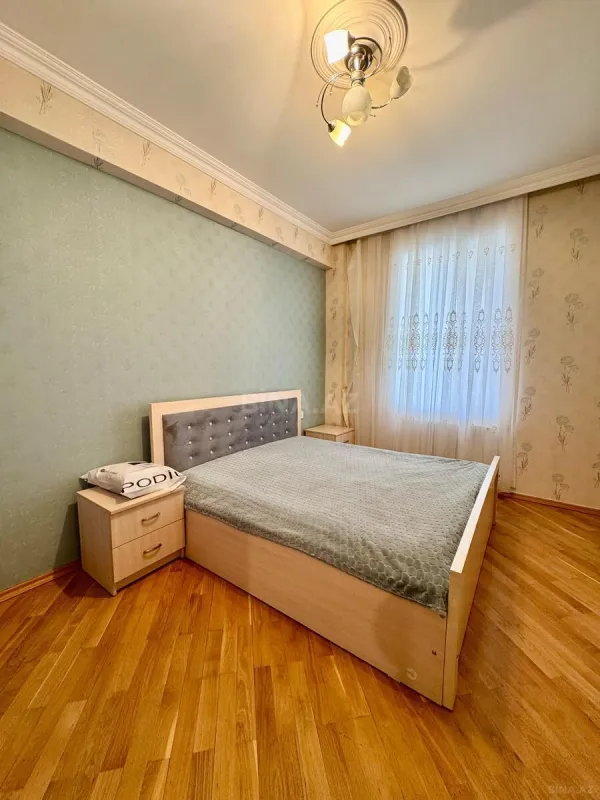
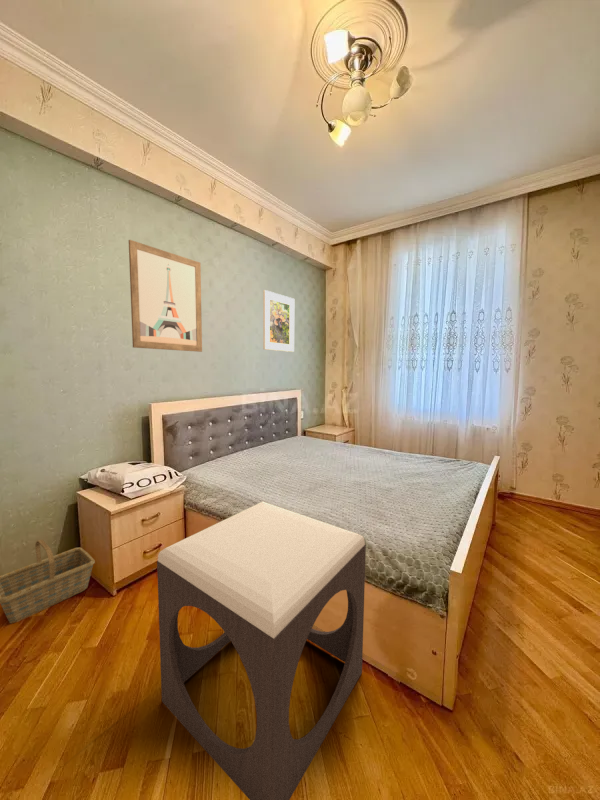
+ basket (45, 571)
+ wall art (169, 301)
+ footstool (266, 613)
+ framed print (279, 322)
